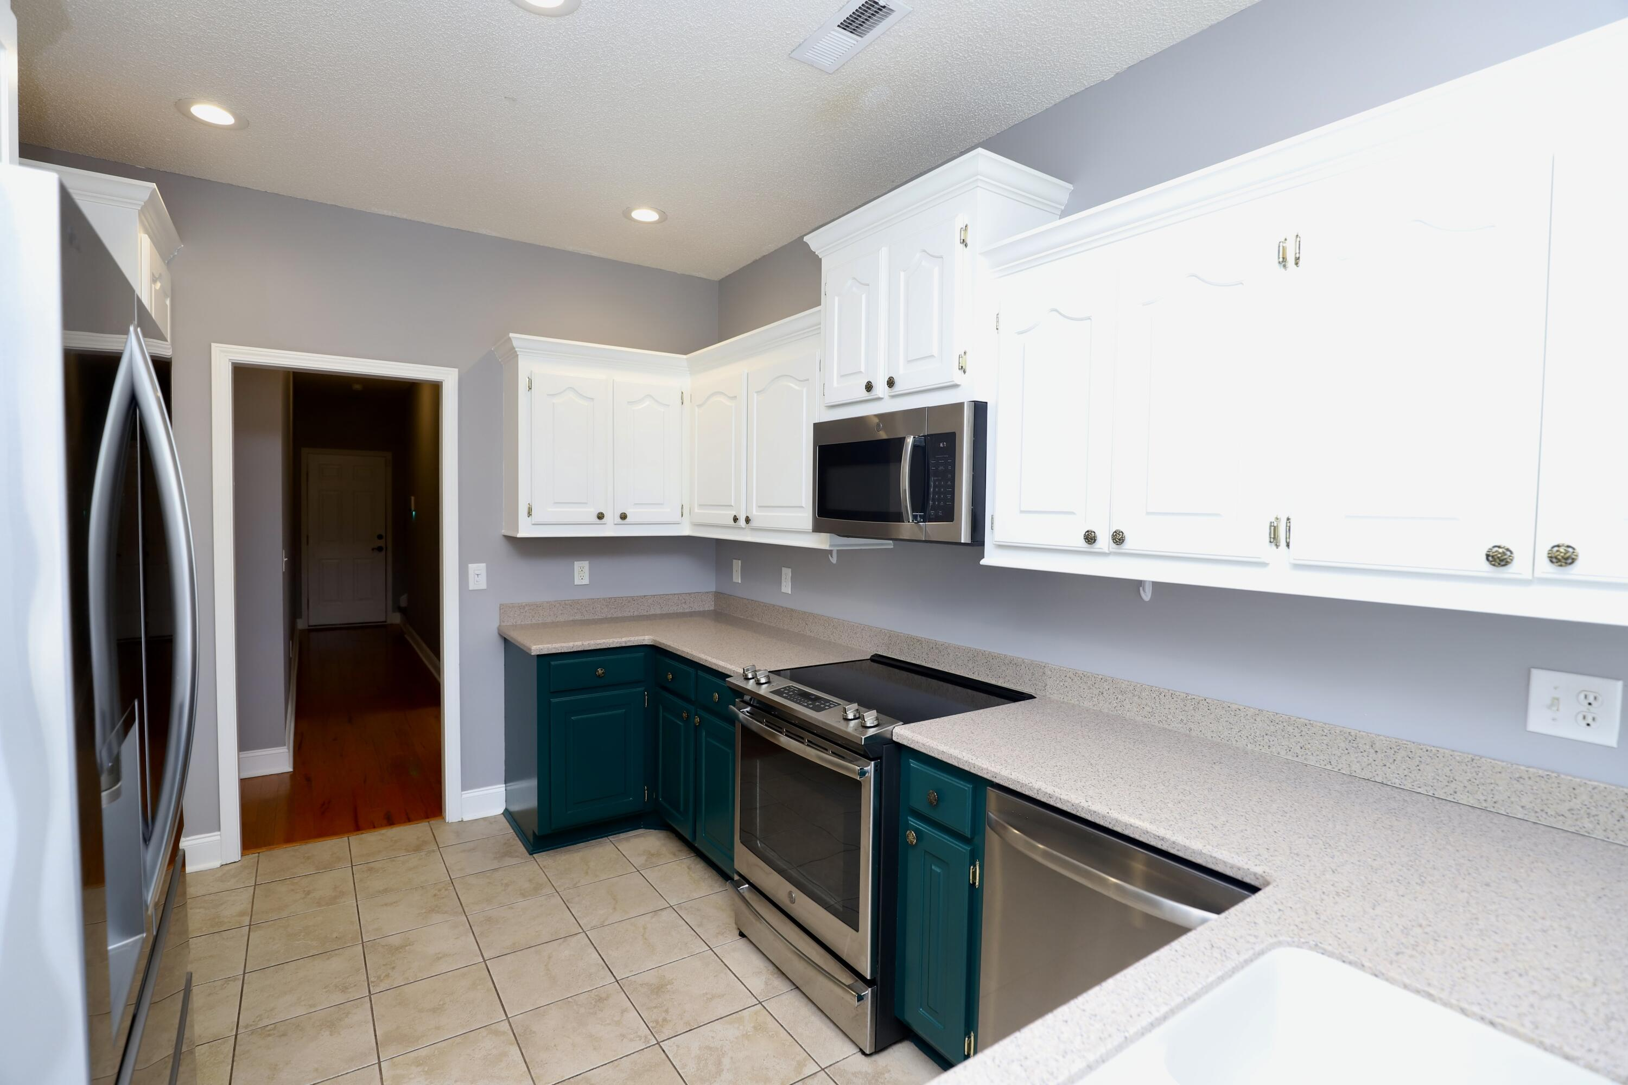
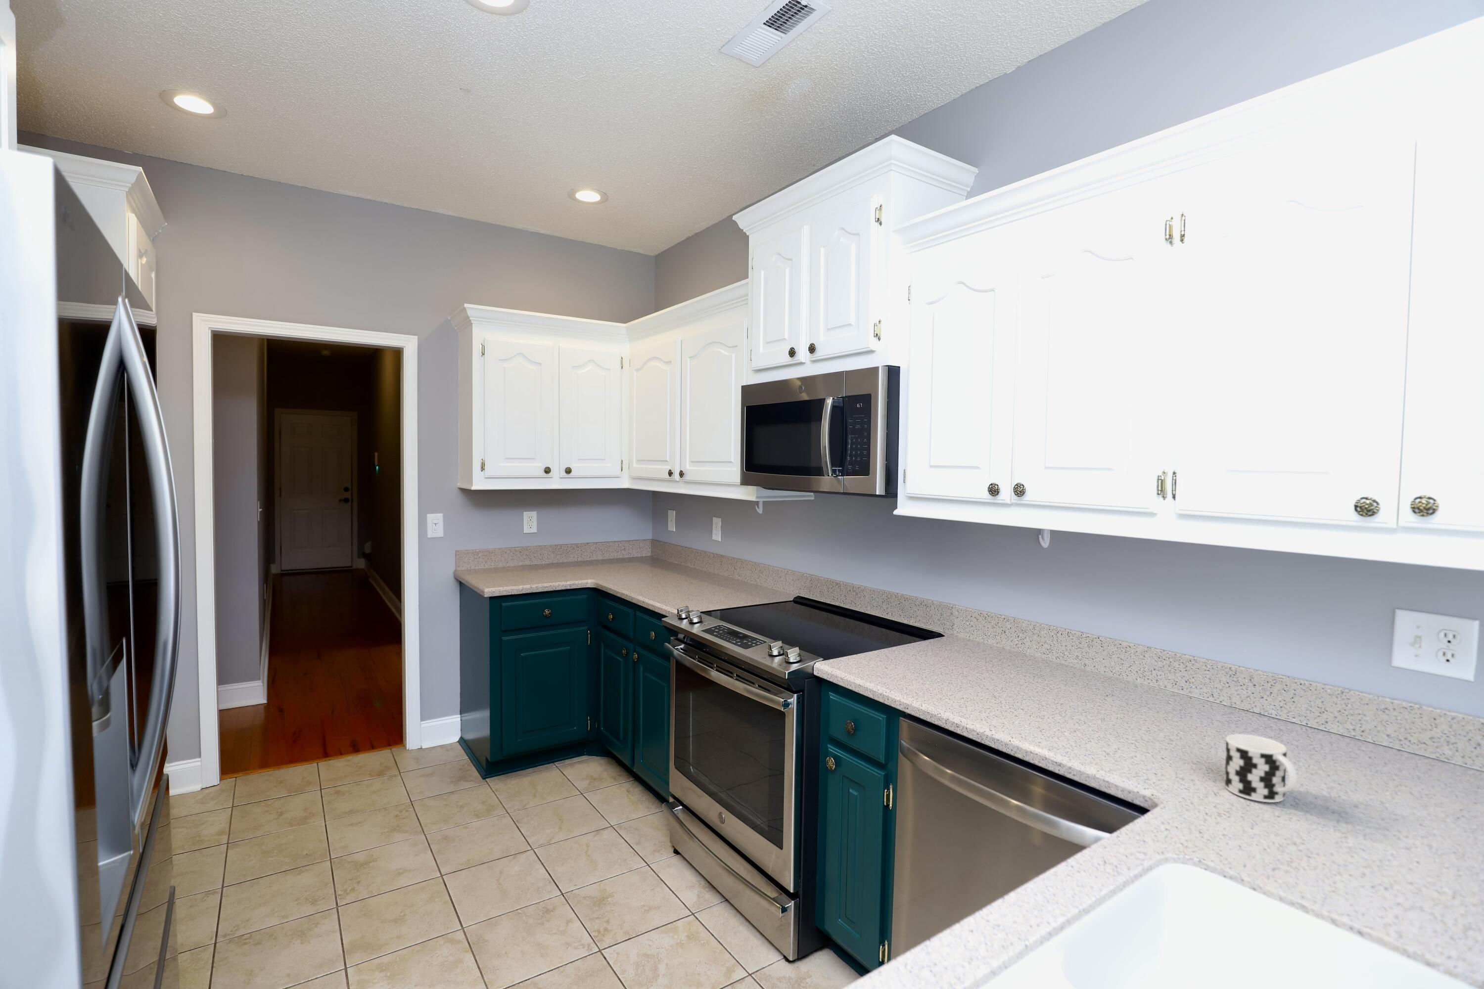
+ cup (1262, 770)
